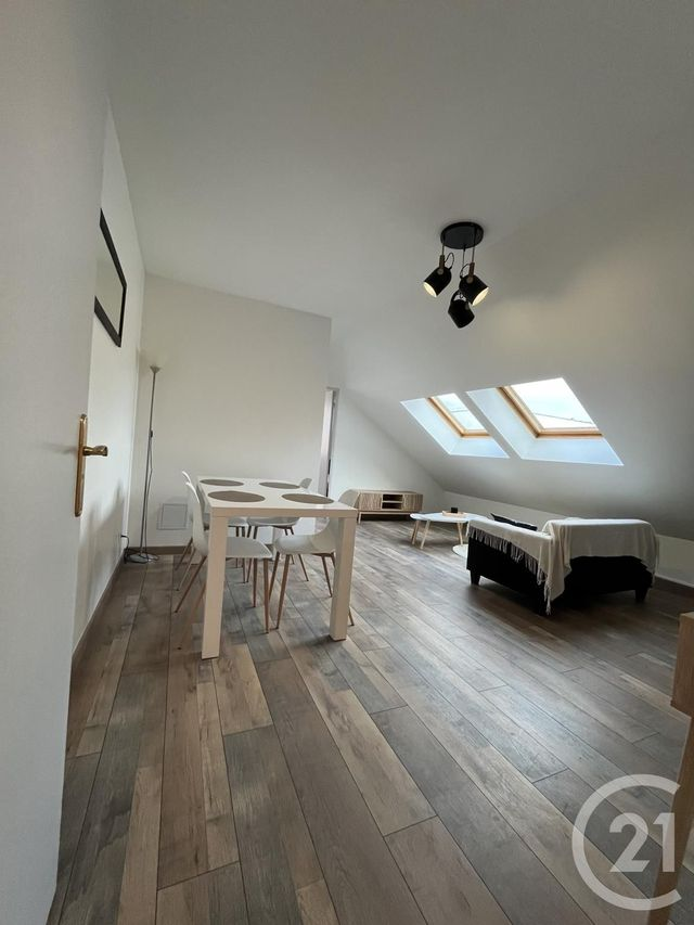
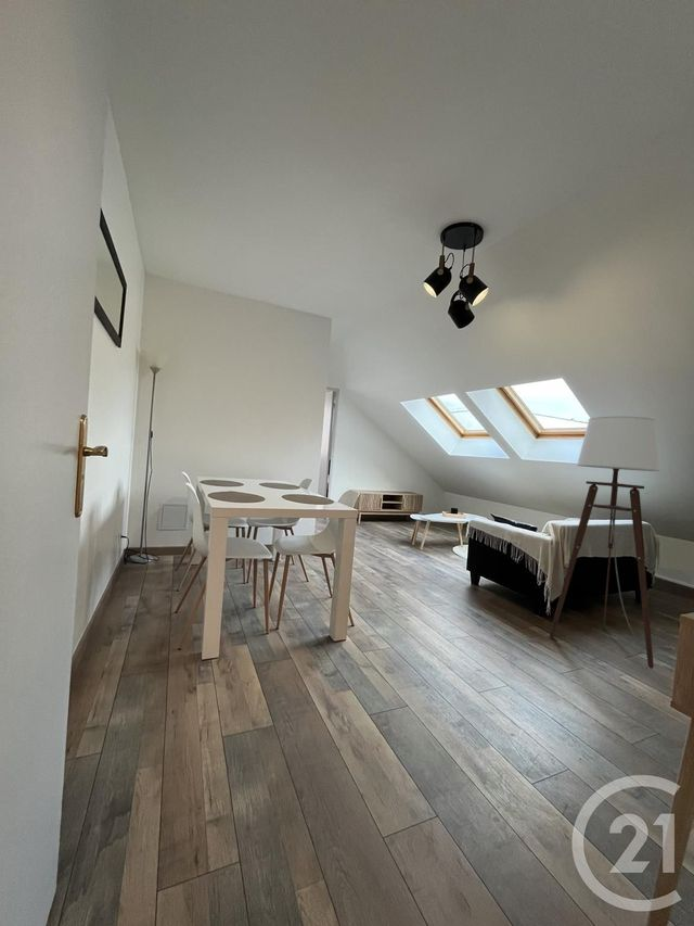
+ floor lamp (633, 532)
